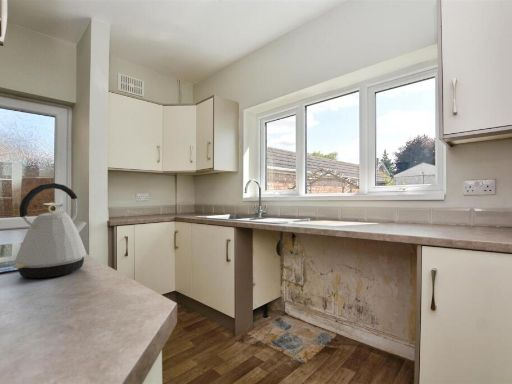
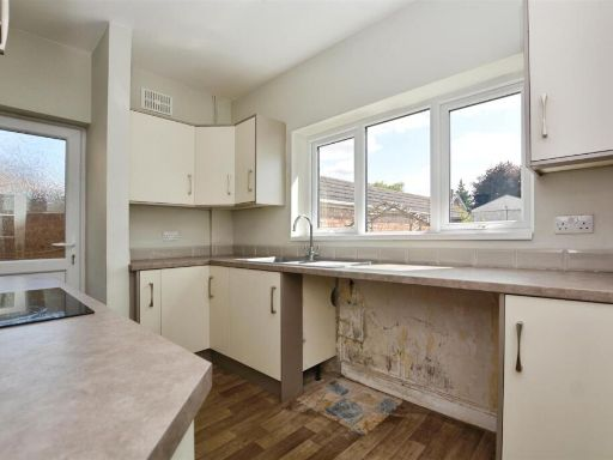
- kettle (54, 227)
